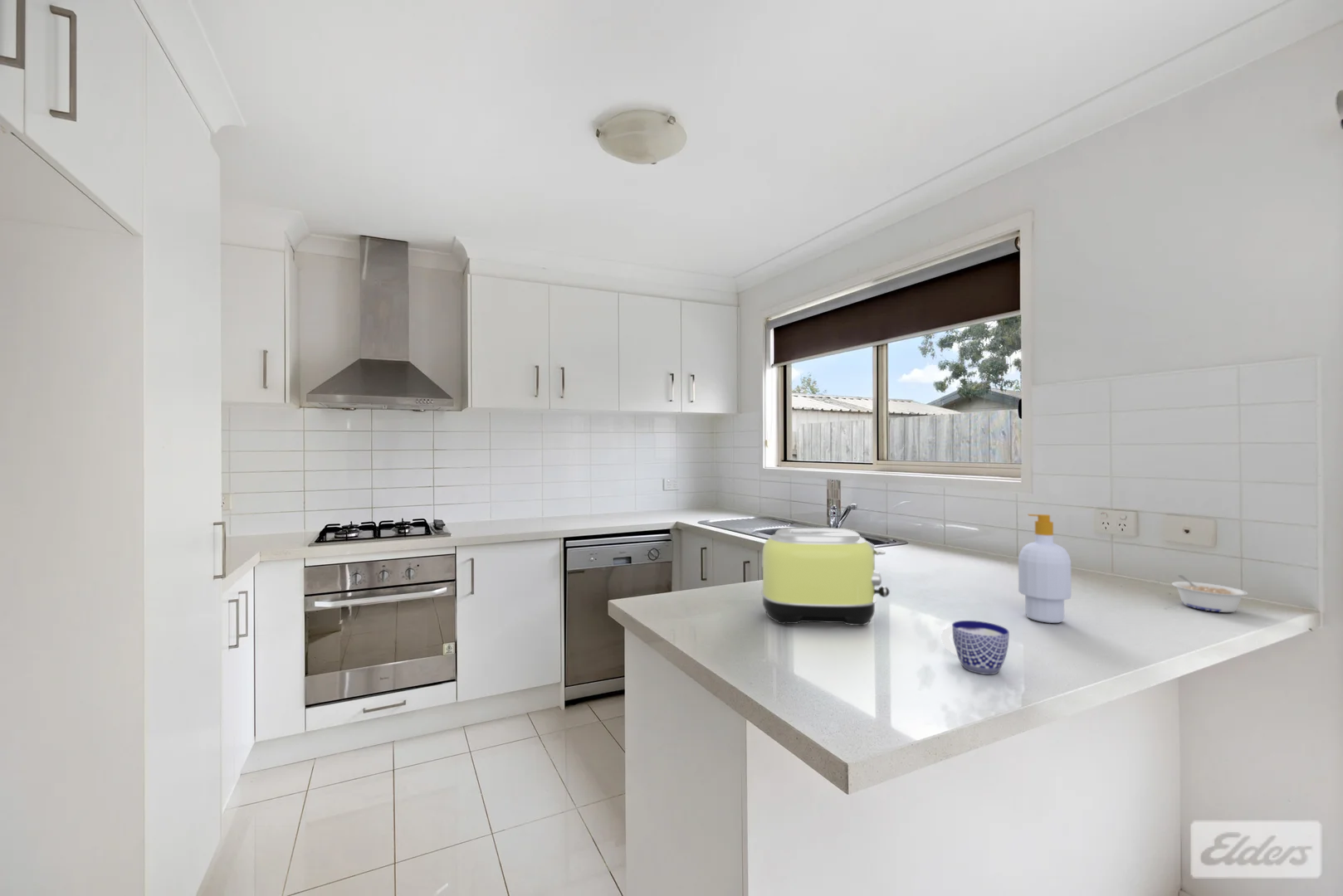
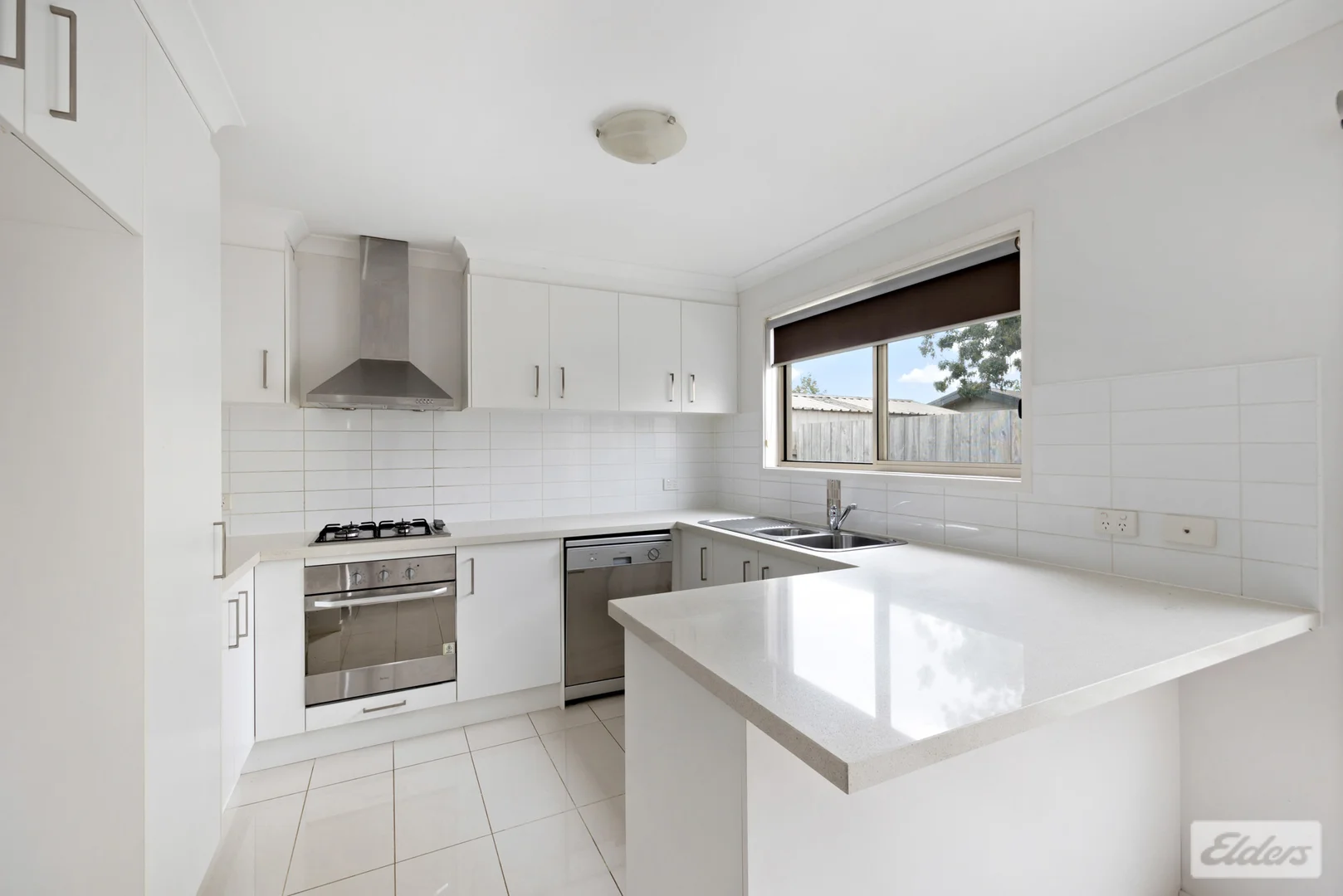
- cup (972, 645)
- toaster (822, 574)
- legume (1205, 595)
- soap bottle (1044, 567)
